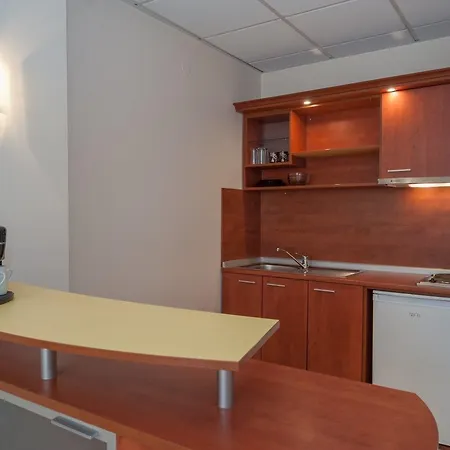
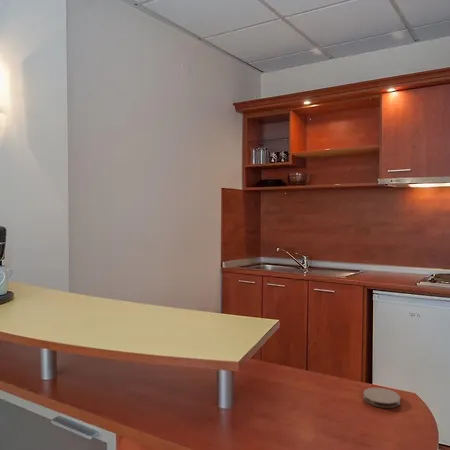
+ coaster (381, 397)
